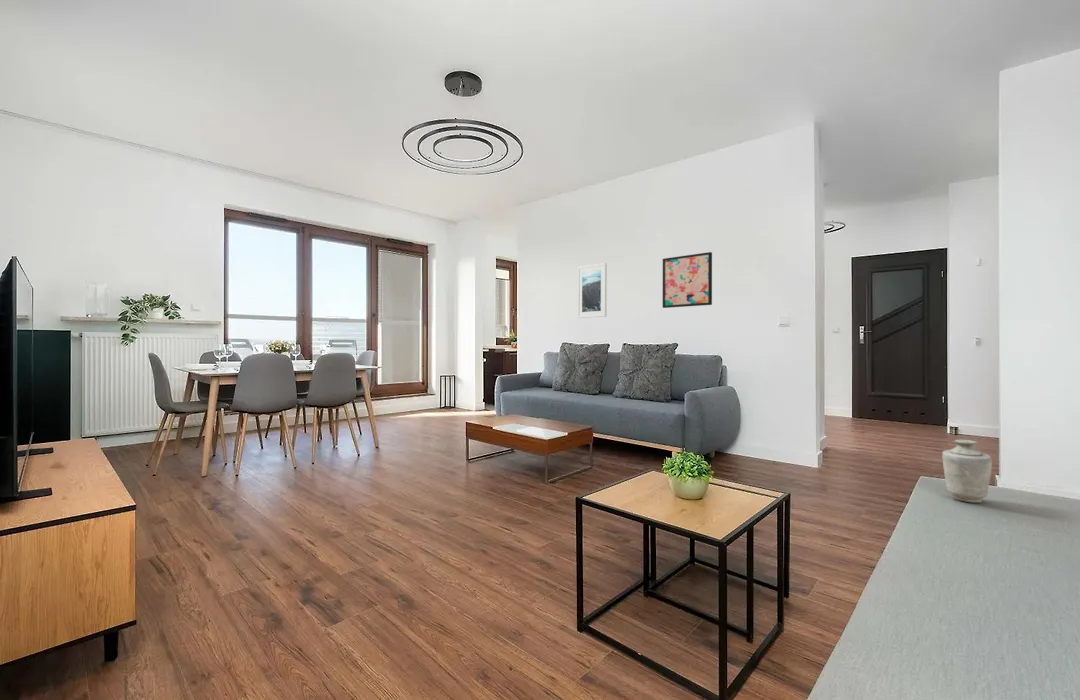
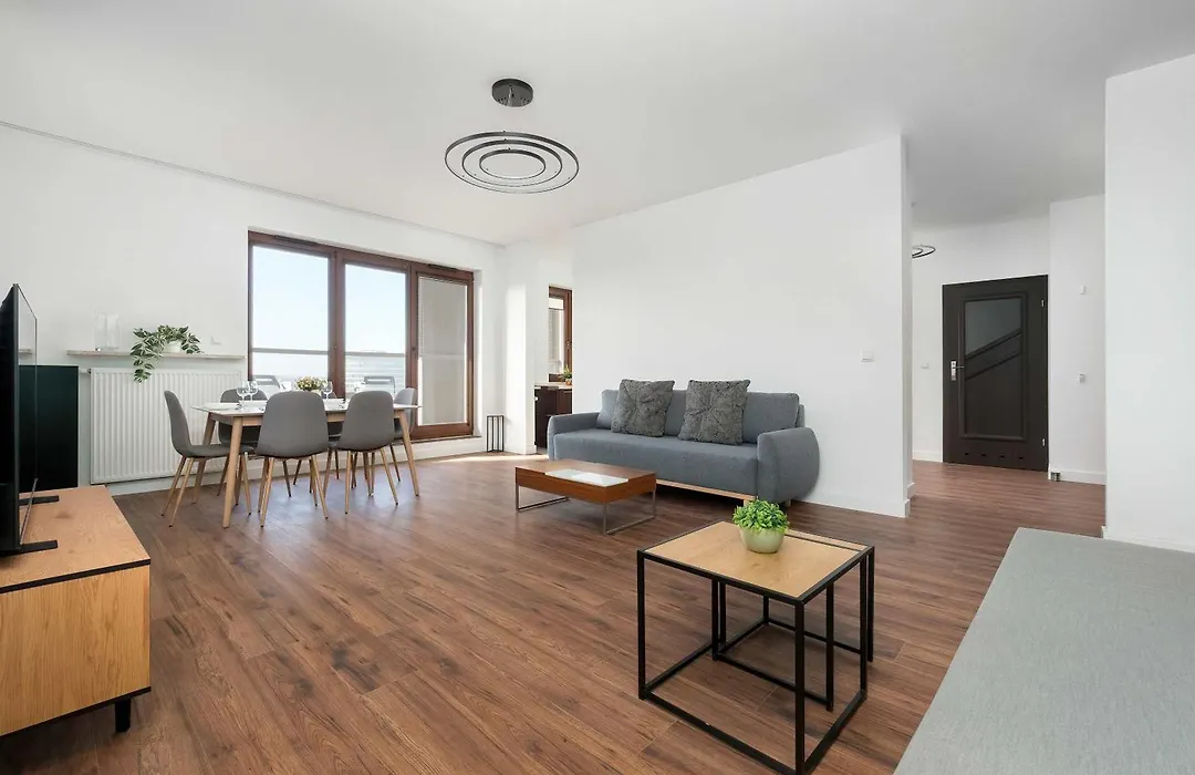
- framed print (591, 291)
- wall art (686, 281)
- vase (966, 470)
